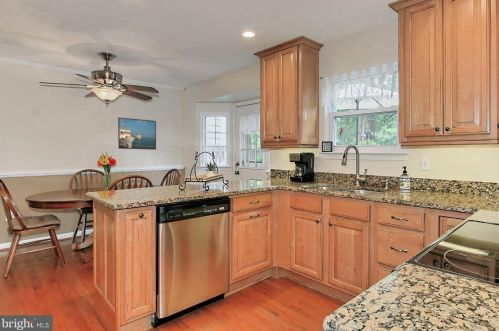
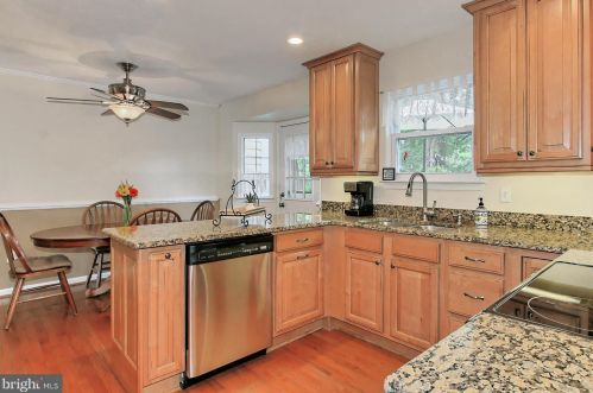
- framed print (137, 134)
